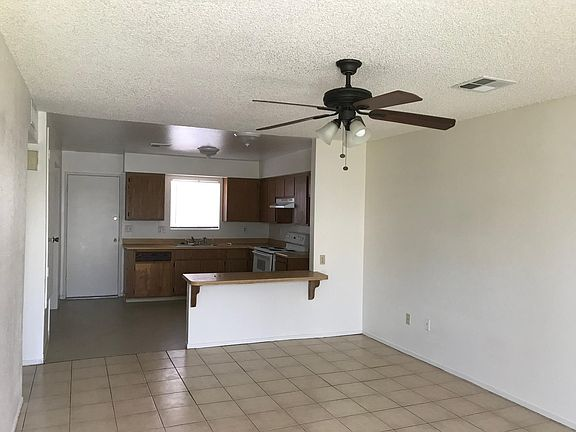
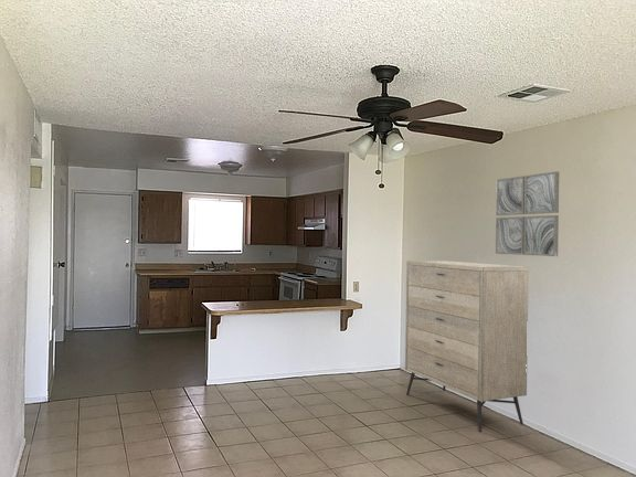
+ wall art (524, 216)
+ dresser (460, 336)
